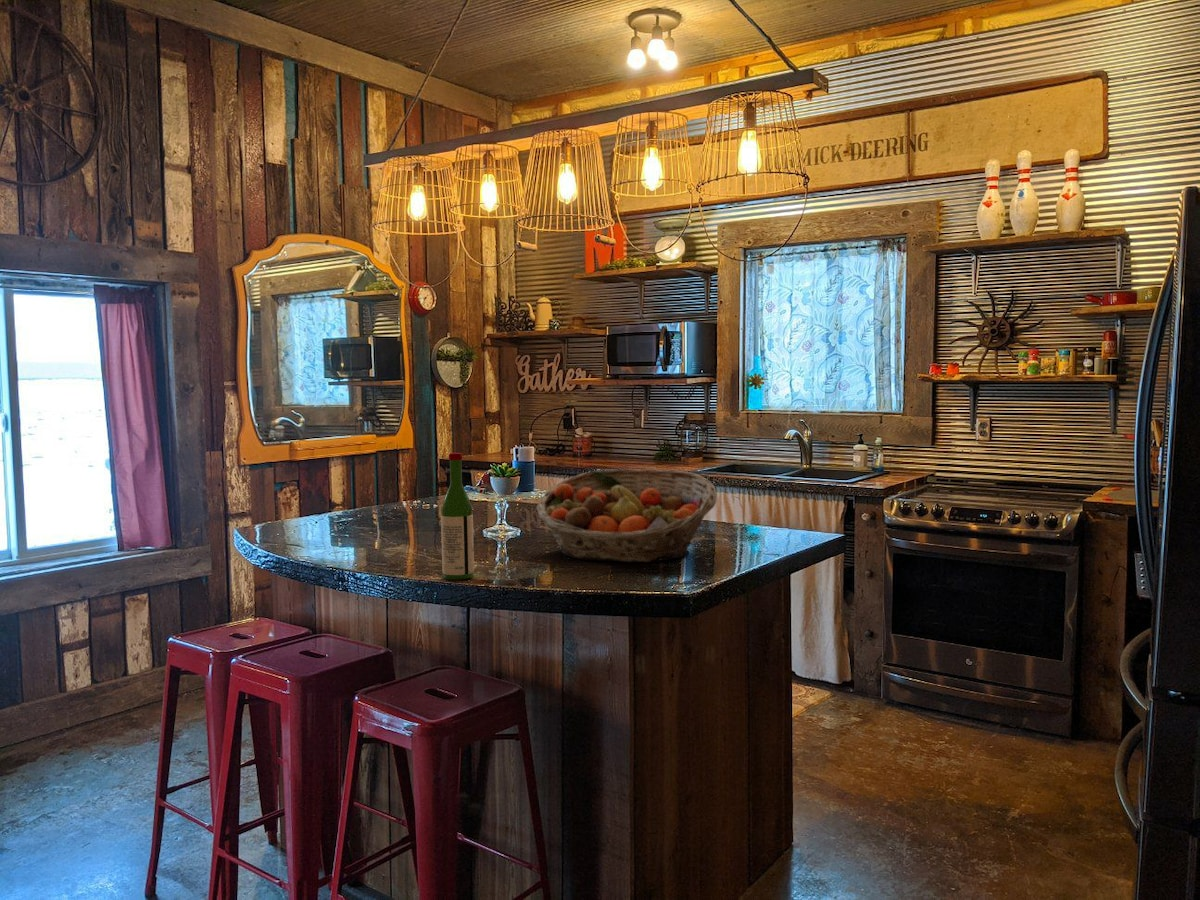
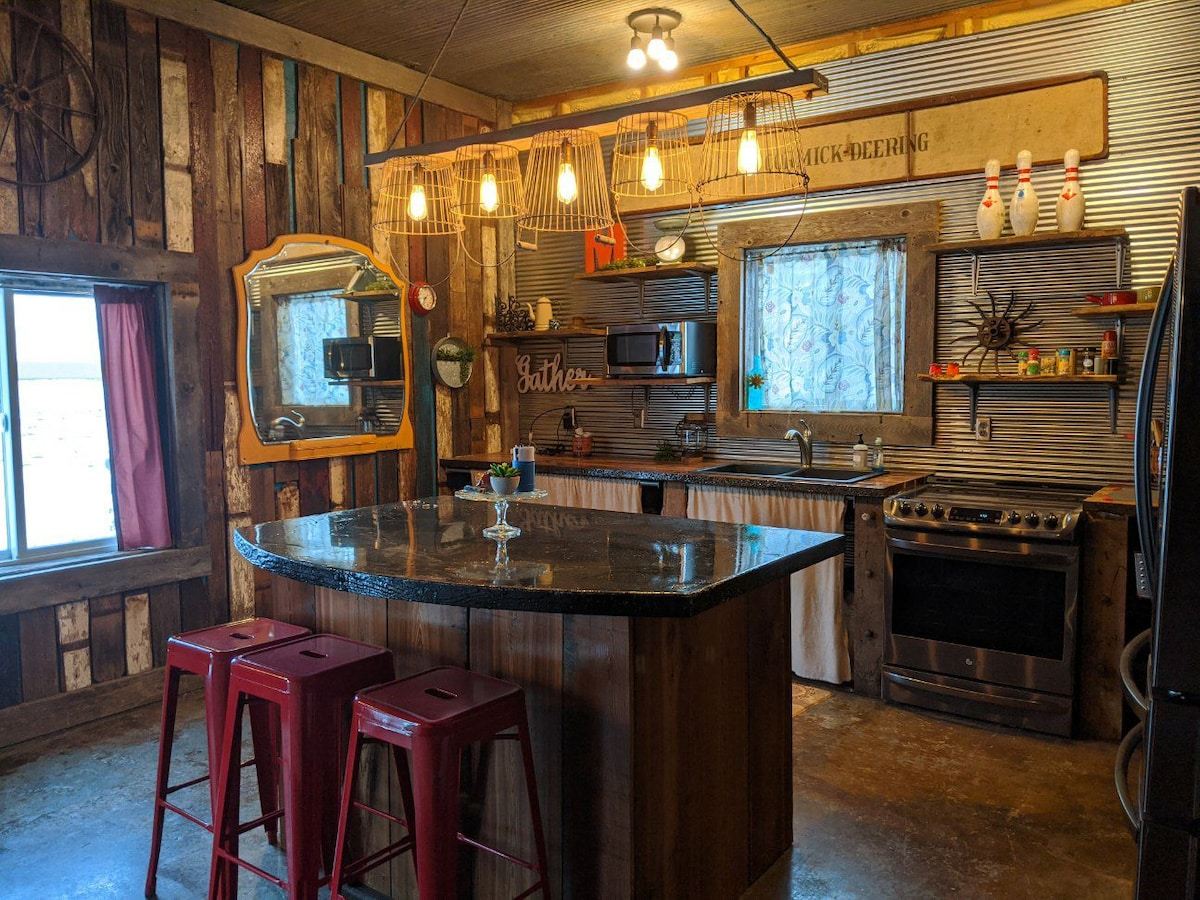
- fruit basket (626, 513)
- wine bottle (456, 515)
